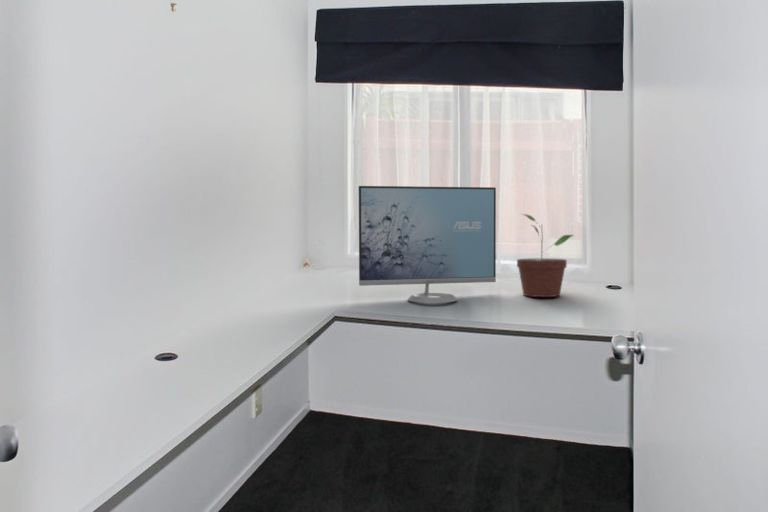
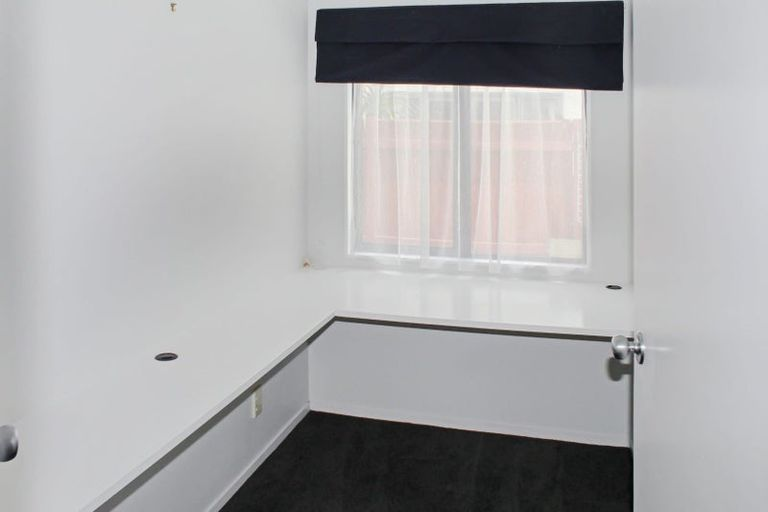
- monitor (432, 243)
- potted plant (541, 254)
